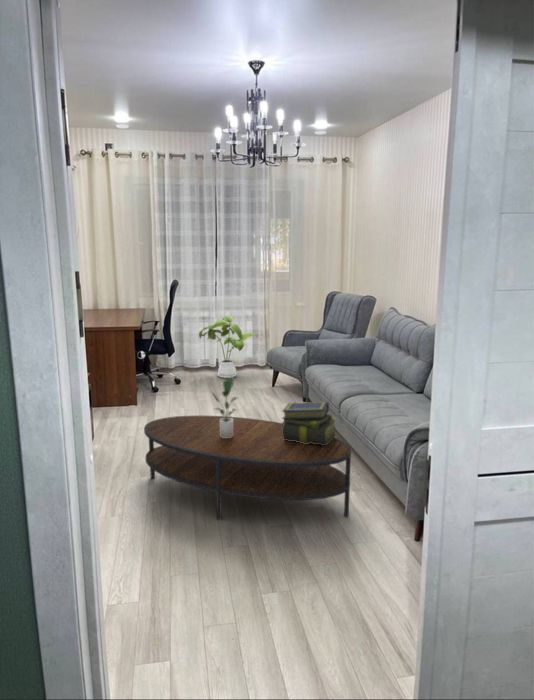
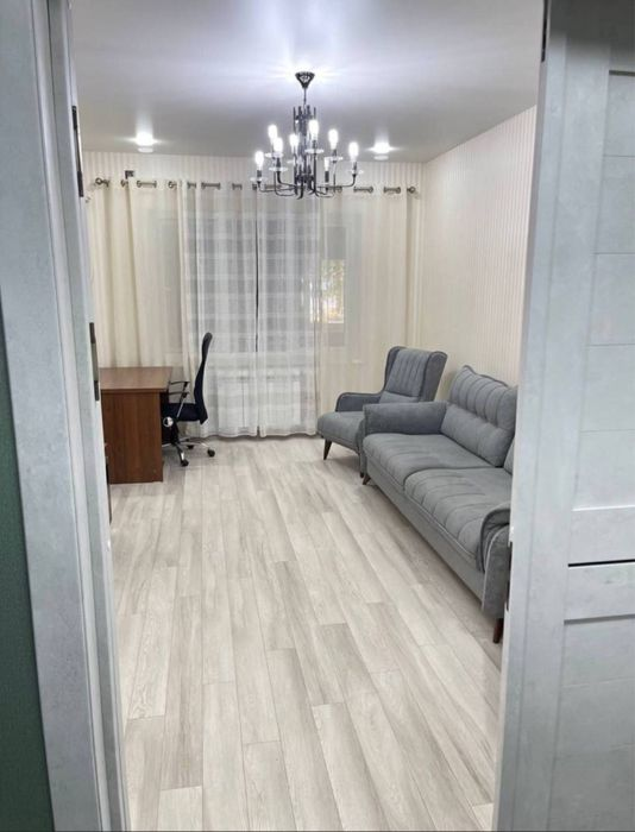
- potted plant (225, 407)
- coffee table (242, 466)
- house plant (228, 347)
- stack of books (307, 421)
